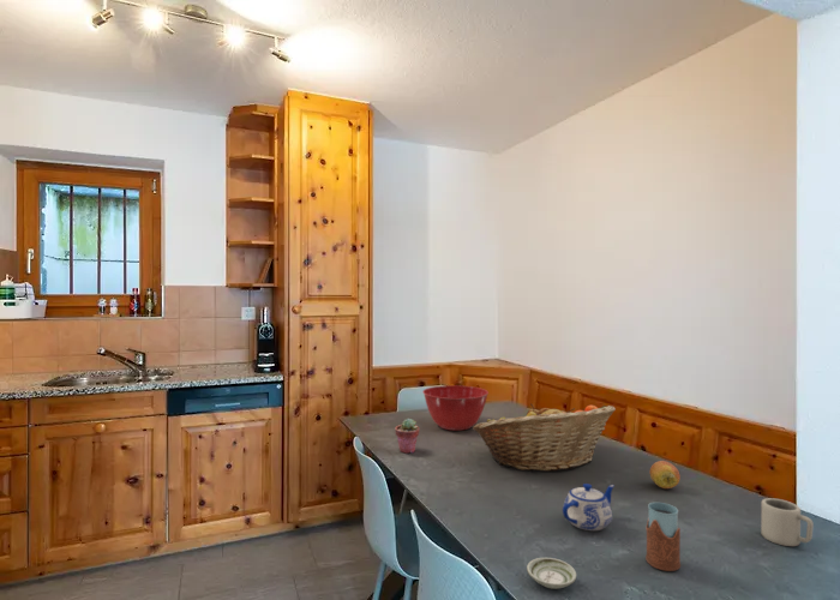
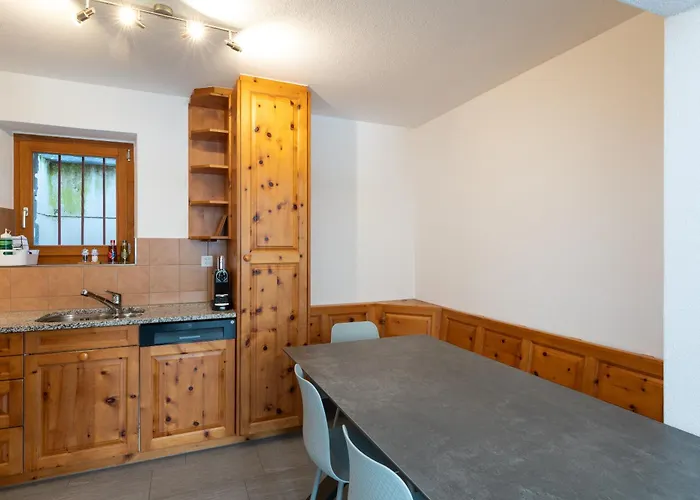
- teapot (589, 503)
- apple (664, 473)
- mixing bowl (455, 408)
- saucer (551, 575)
- cup (786, 523)
- potted succulent (407, 434)
- fruit basket (544, 430)
- drinking glass (666, 533)
